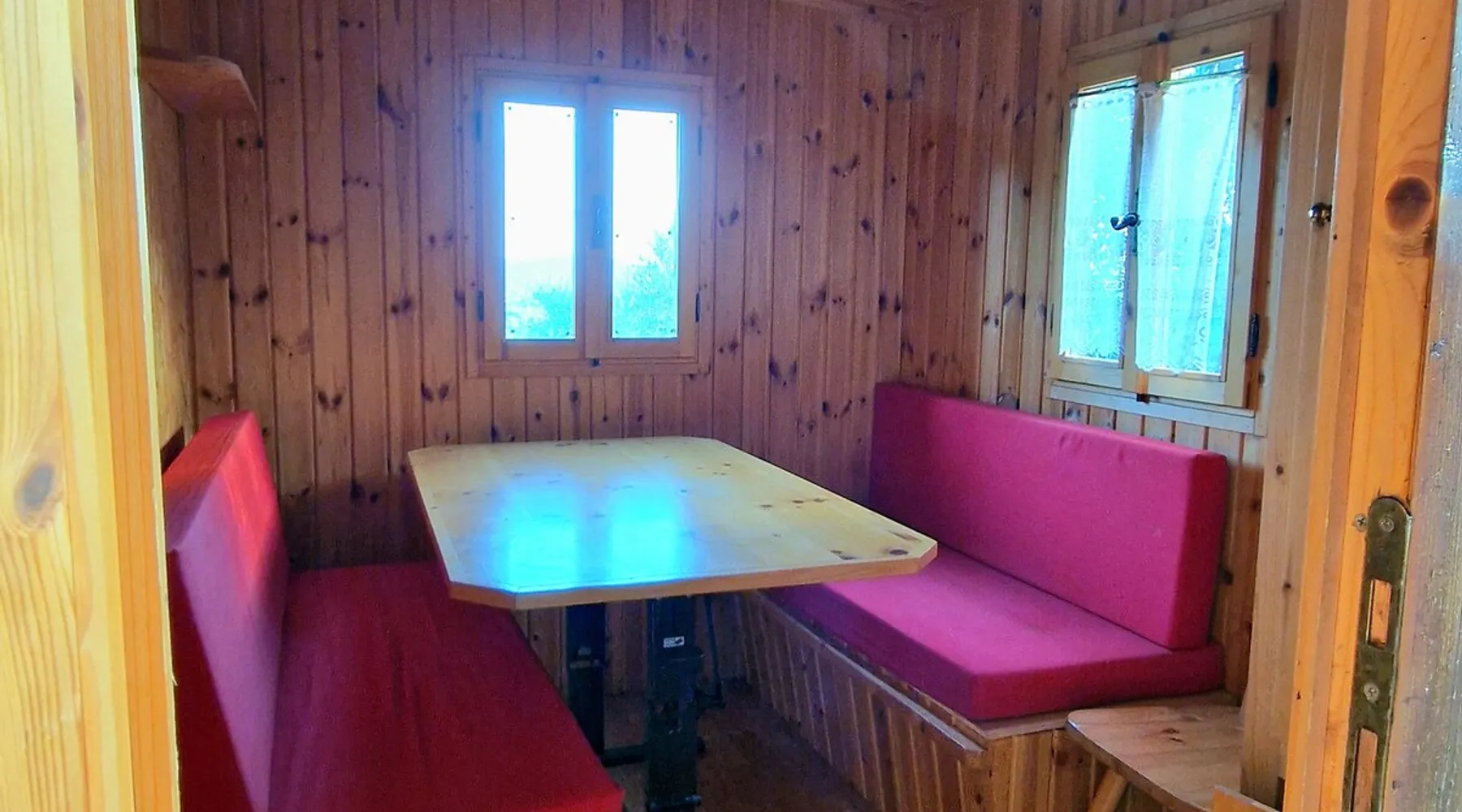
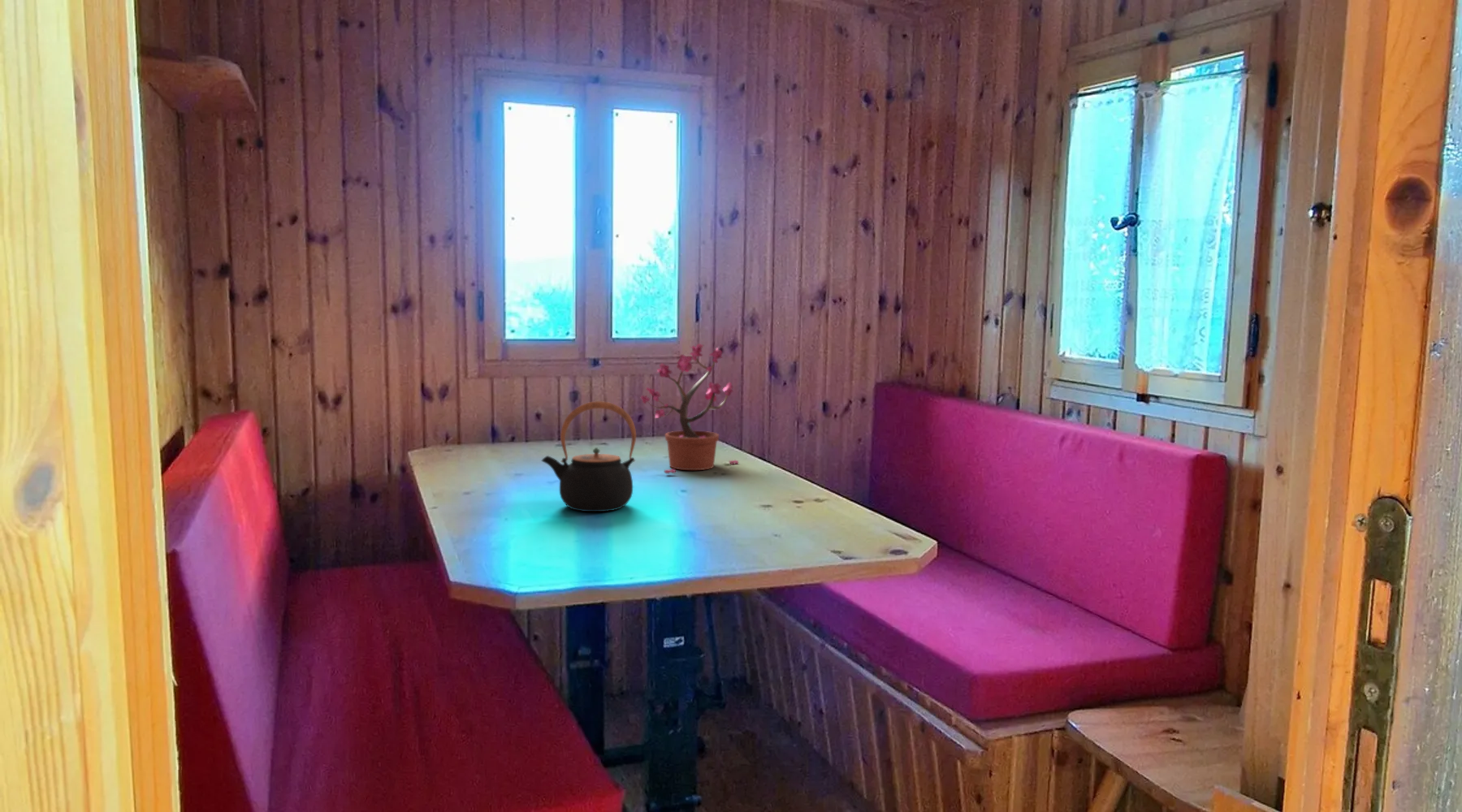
+ teapot (589, 454)
+ potted plant (688, 404)
